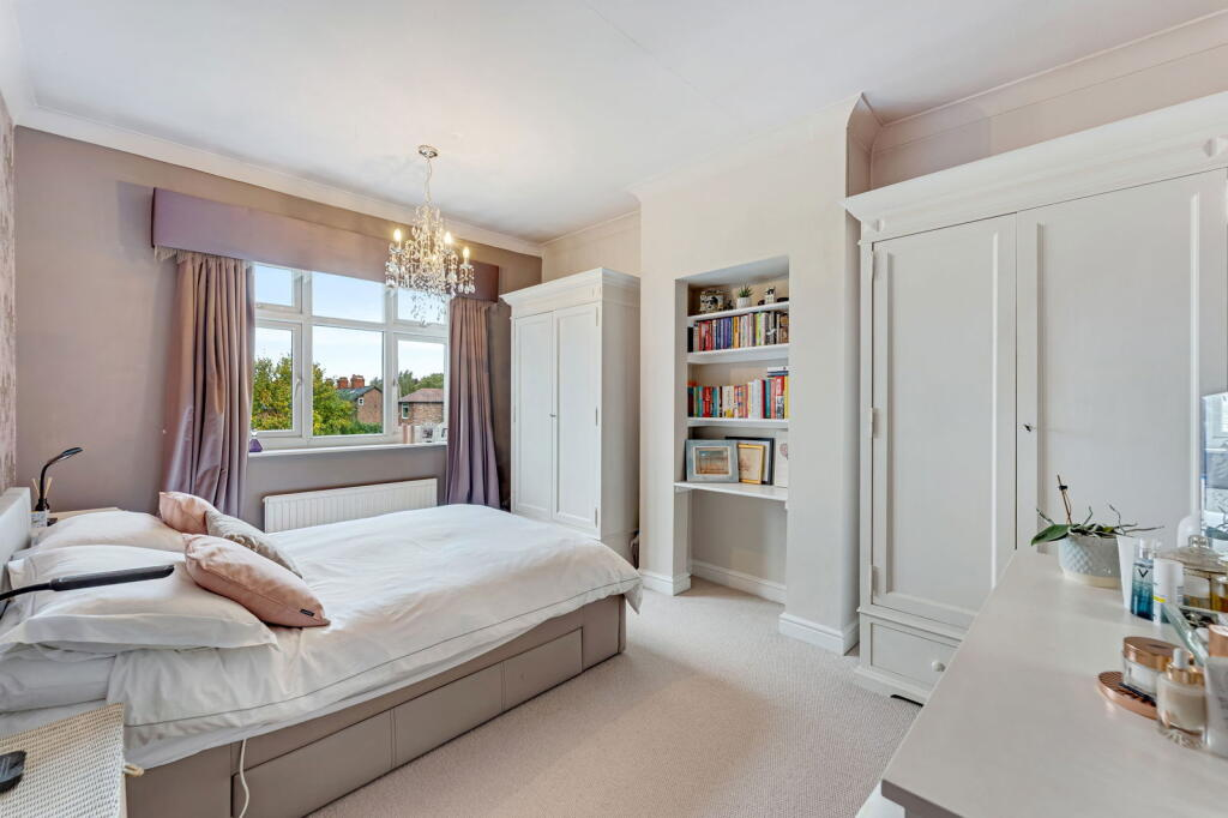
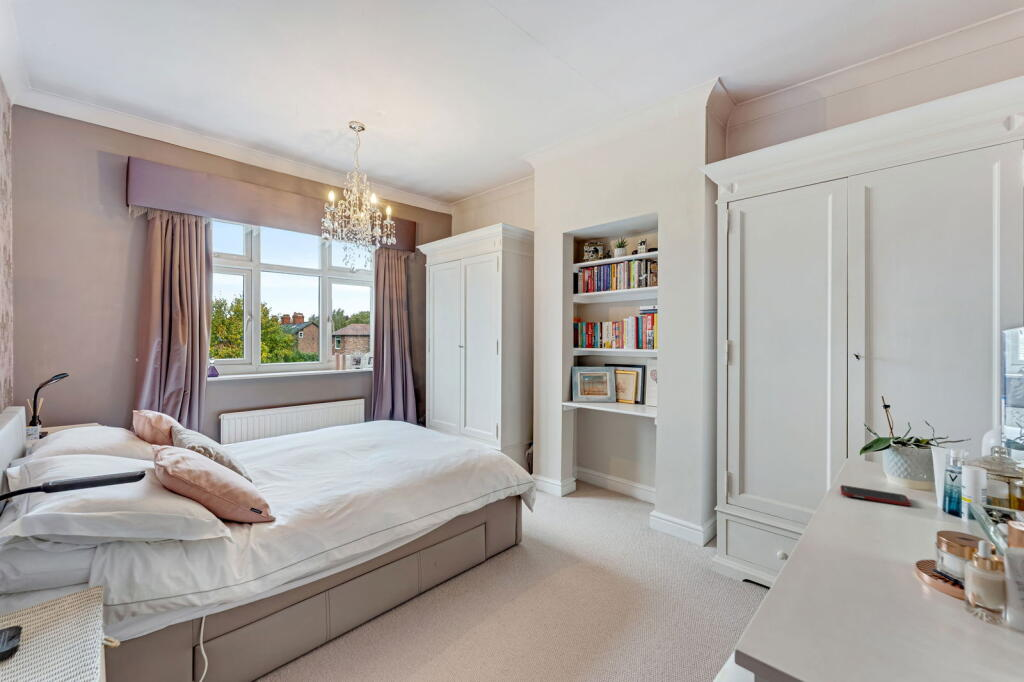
+ cell phone (873, 495)
